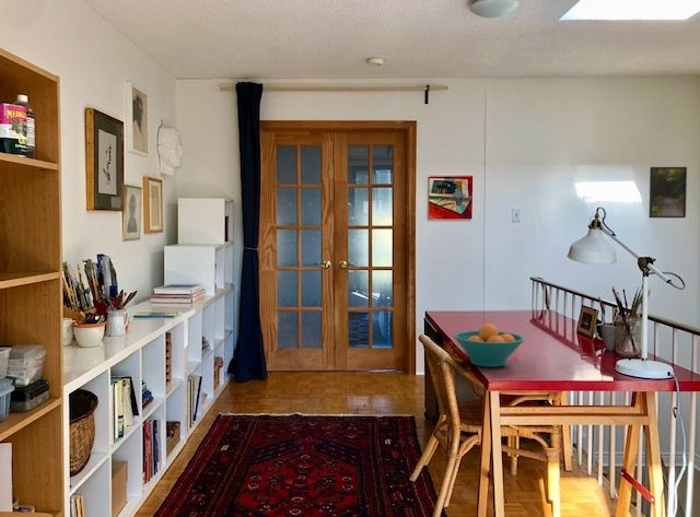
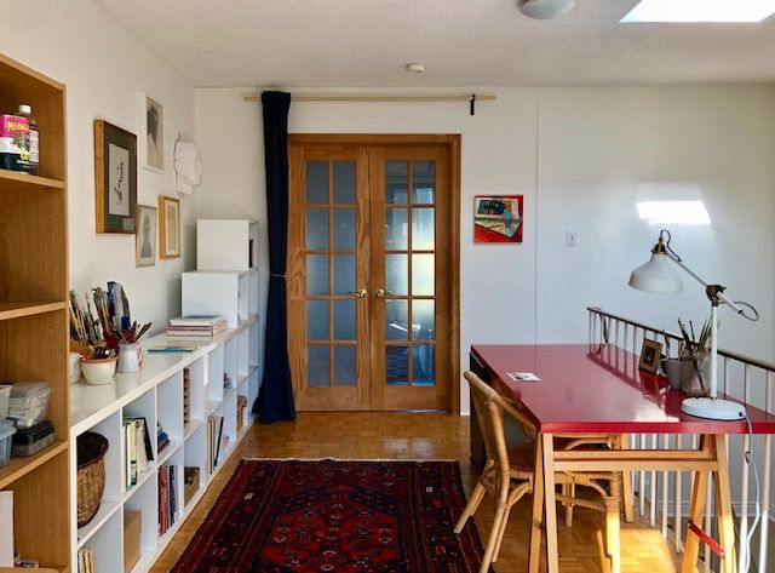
- fruit bowl (488, 343)
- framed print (667, 192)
